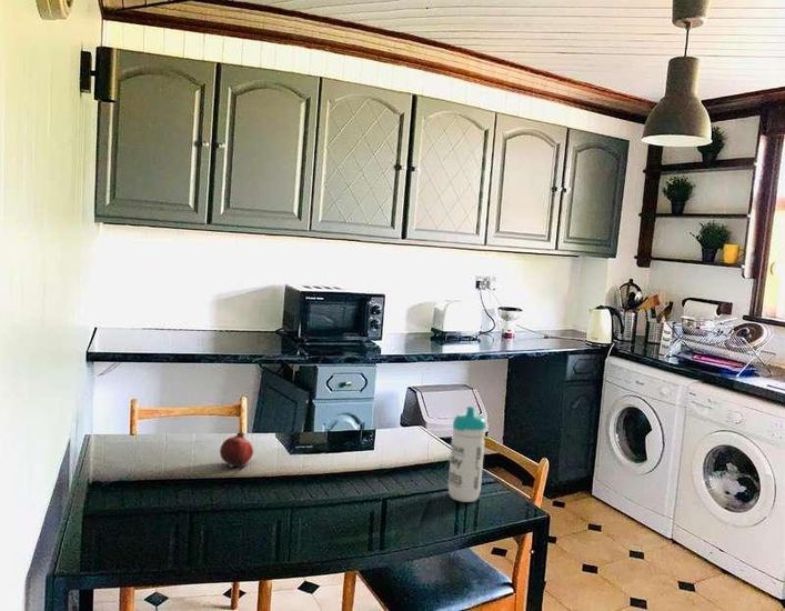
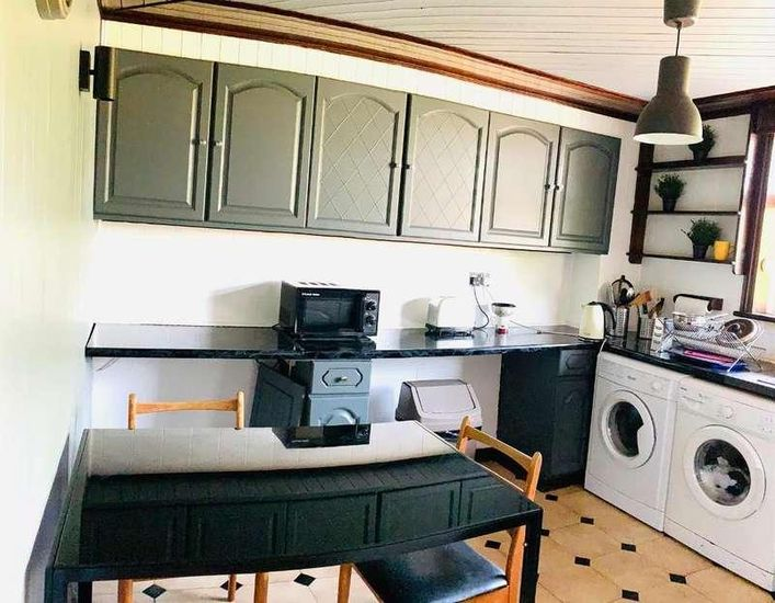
- fruit (236, 448)
- water bottle (466, 452)
